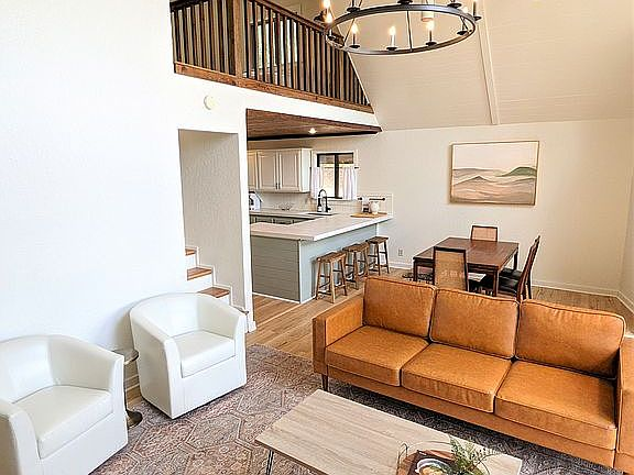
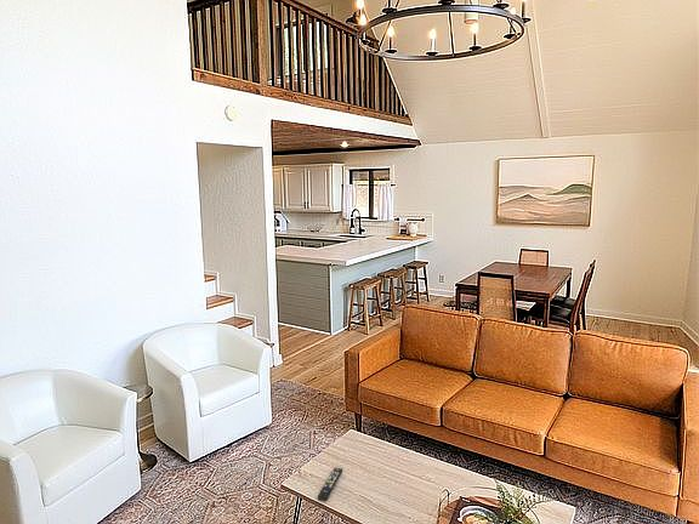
+ remote control (330, 483)
